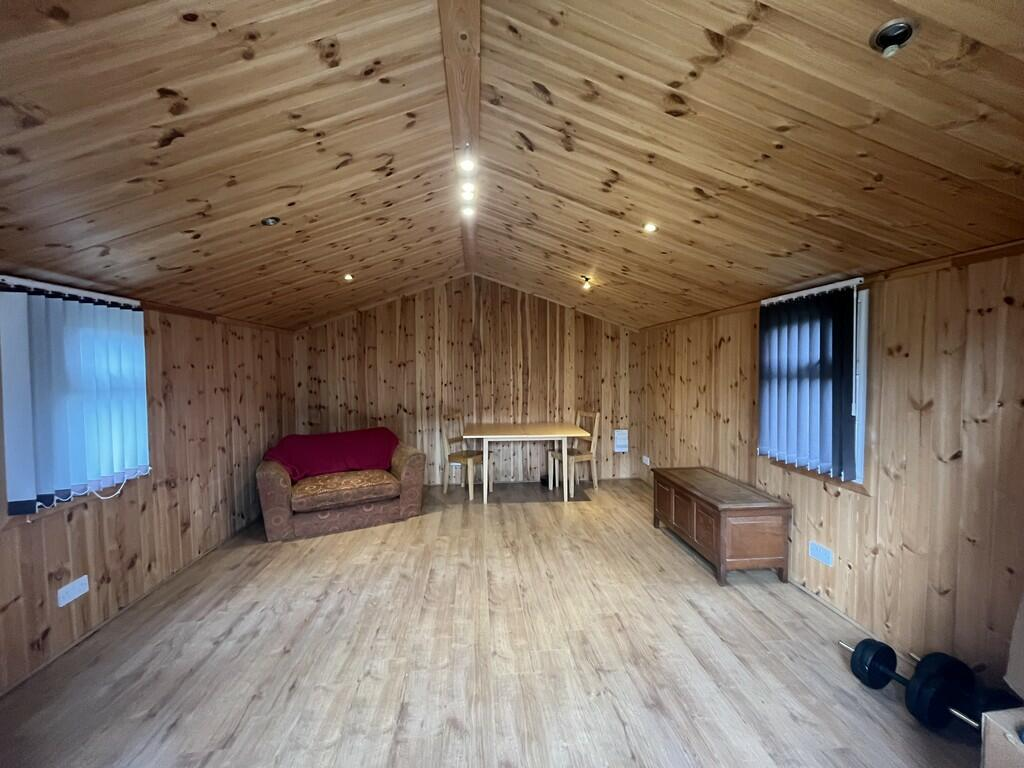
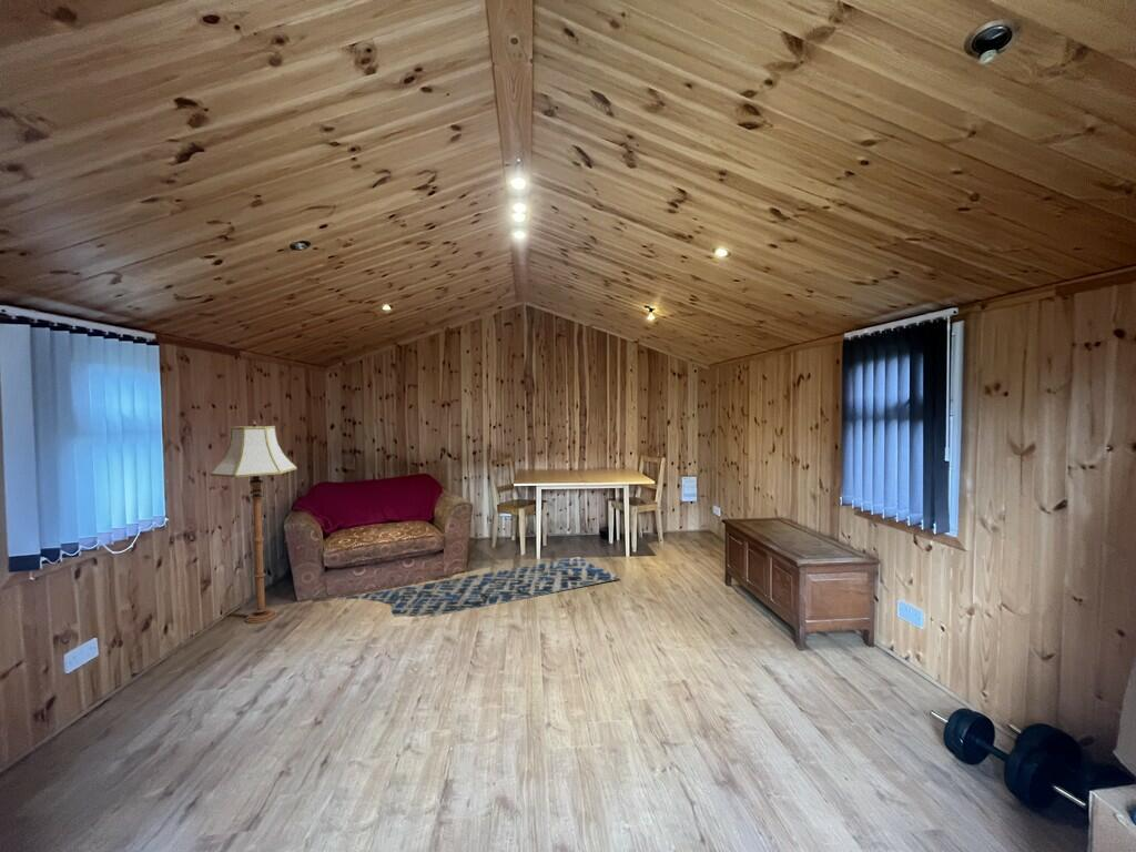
+ floor lamp (256, 519)
+ rug (478, 589)
